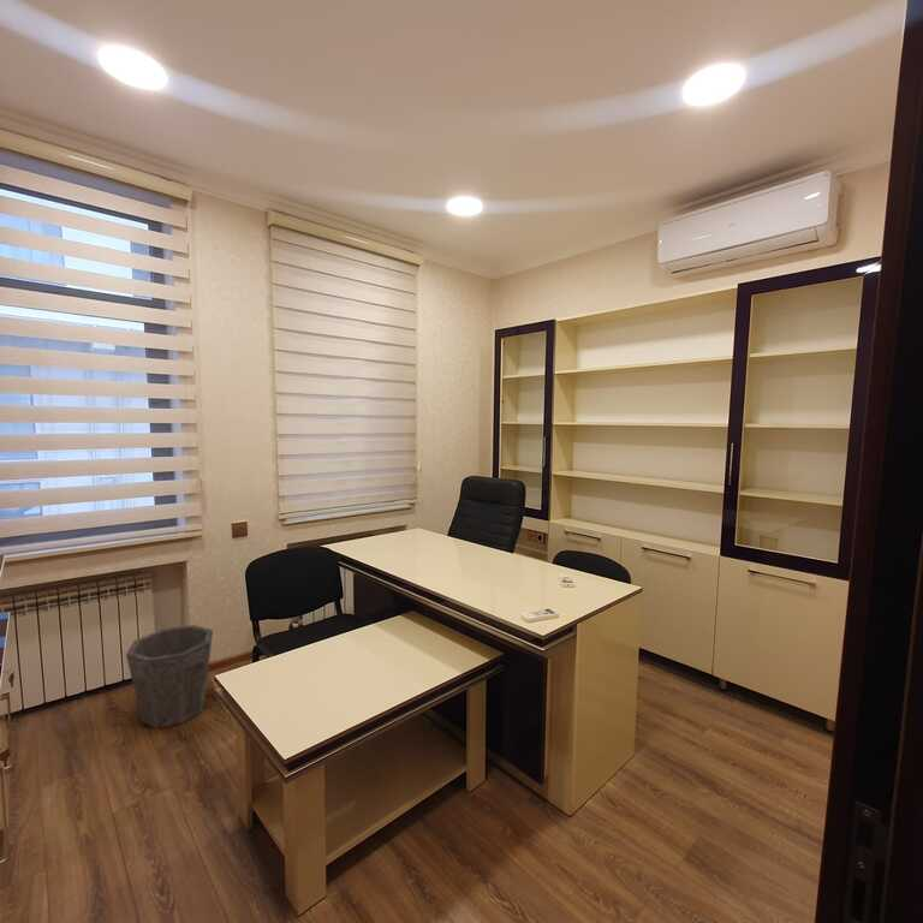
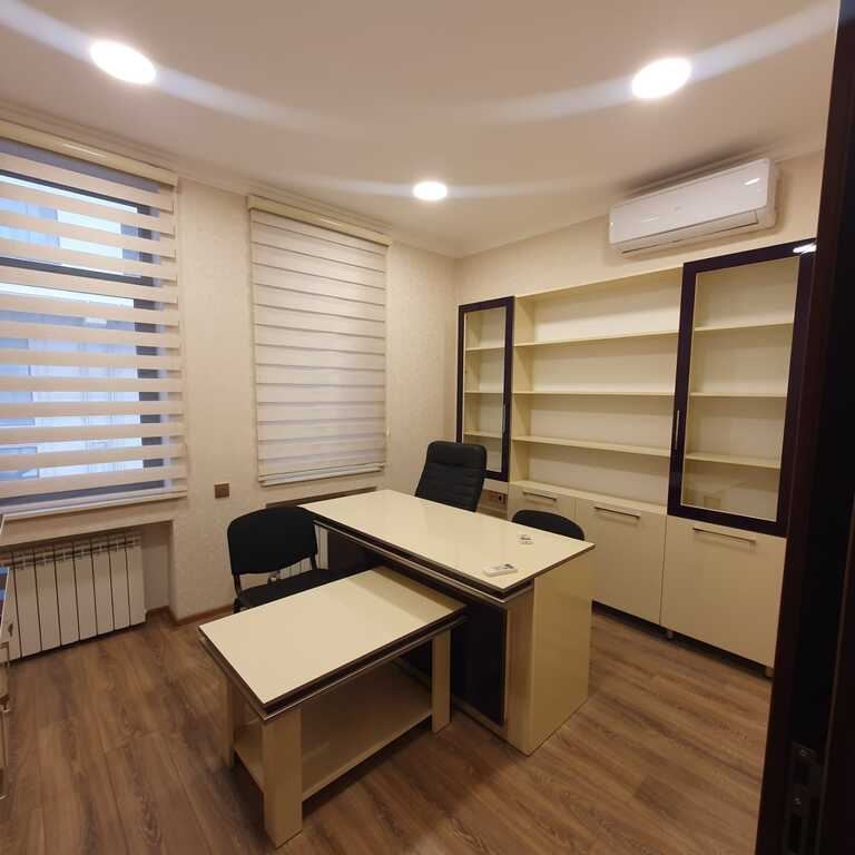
- waste bin (173, 675)
